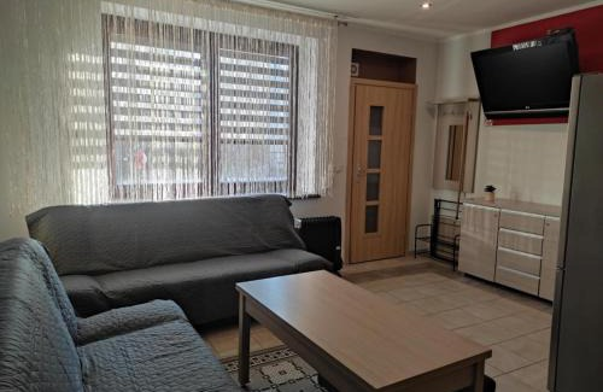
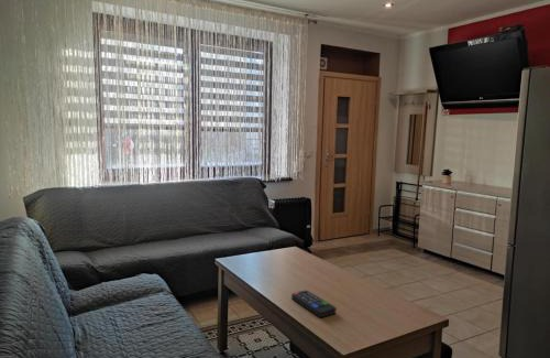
+ remote control (312, 302)
